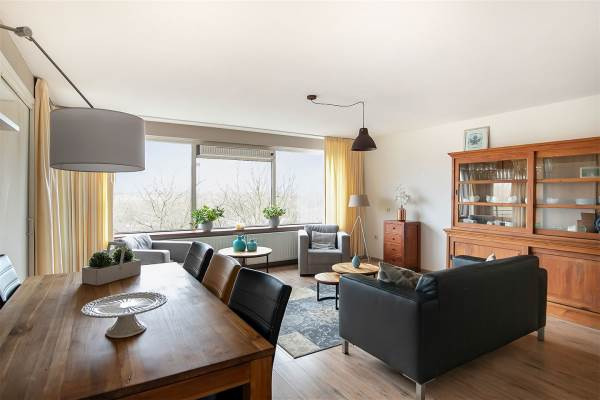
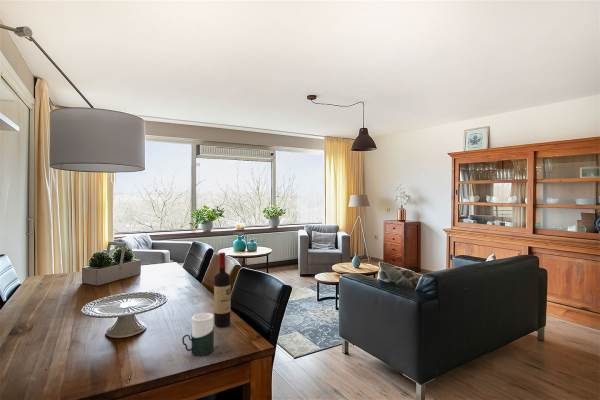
+ cup (198, 334)
+ wine bottle (222, 288)
